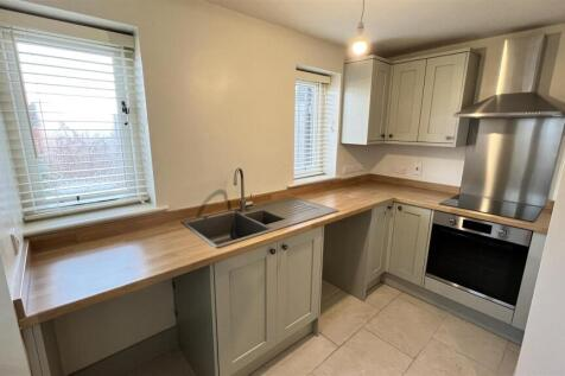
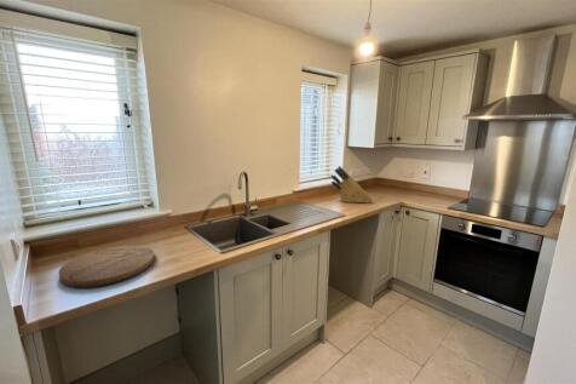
+ knife block (351, 183)
+ cutting board (110, 263)
